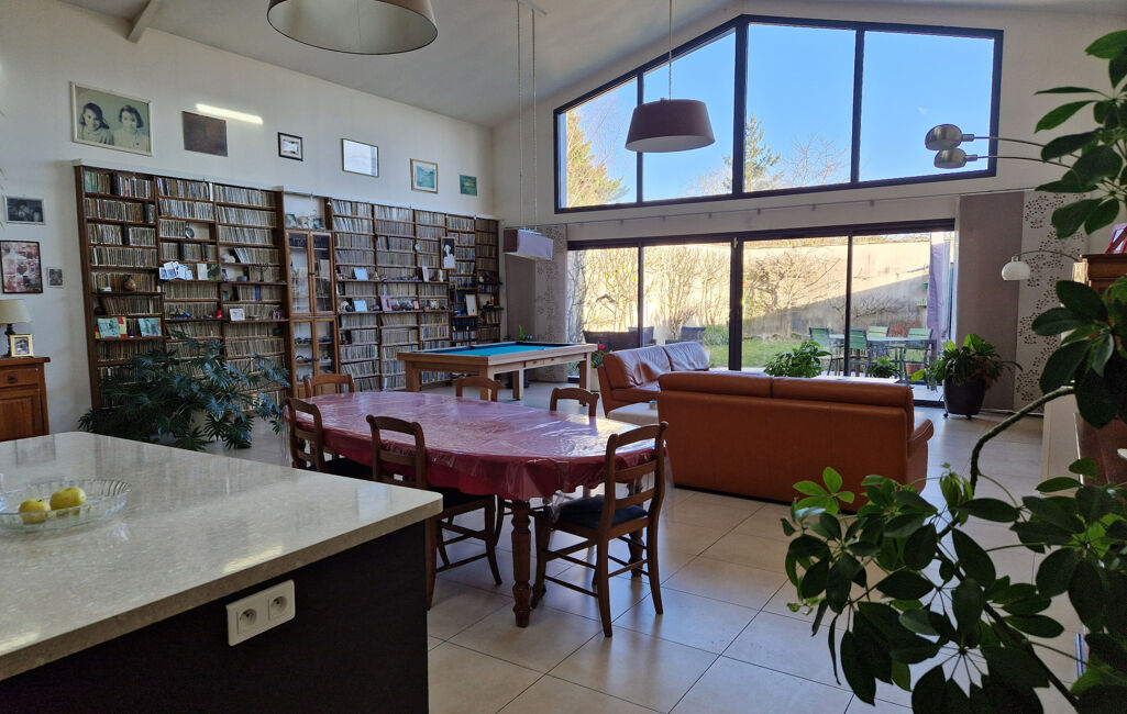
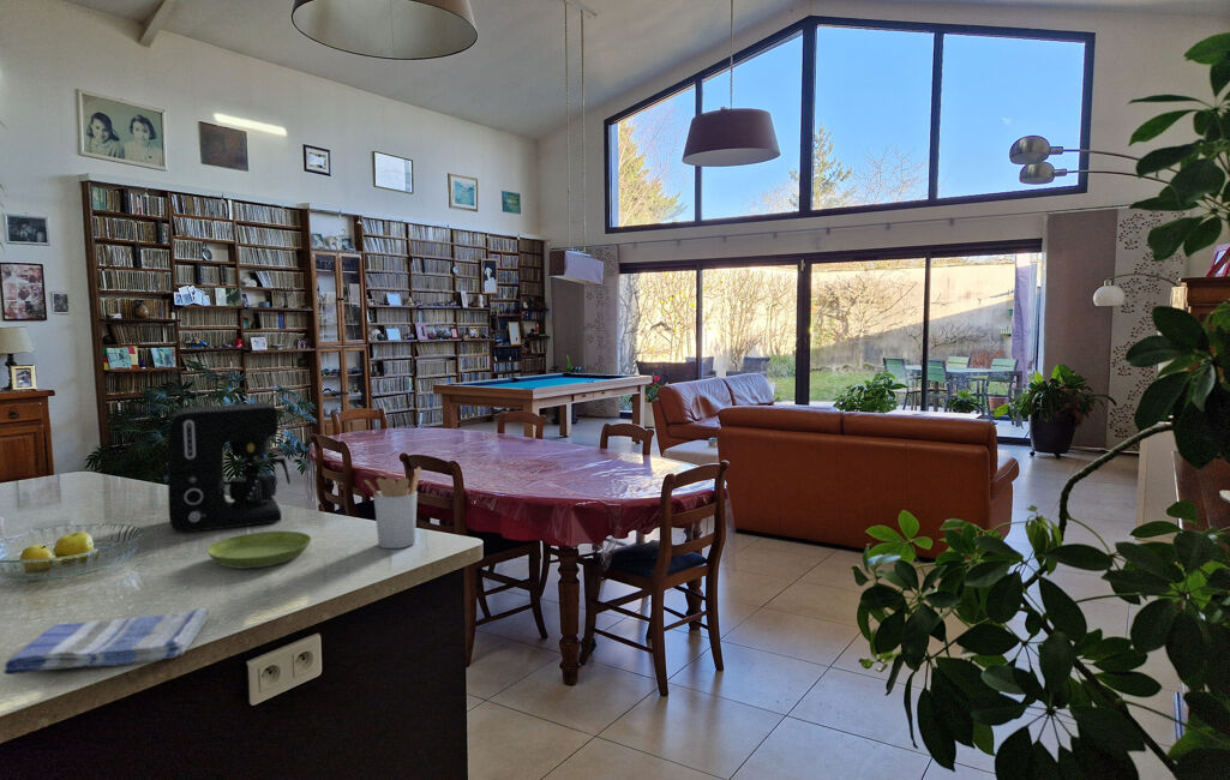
+ saucer (260, 550)
+ dish towel (116, 637)
+ utensil holder (395, 508)
+ coffee maker (234, 463)
